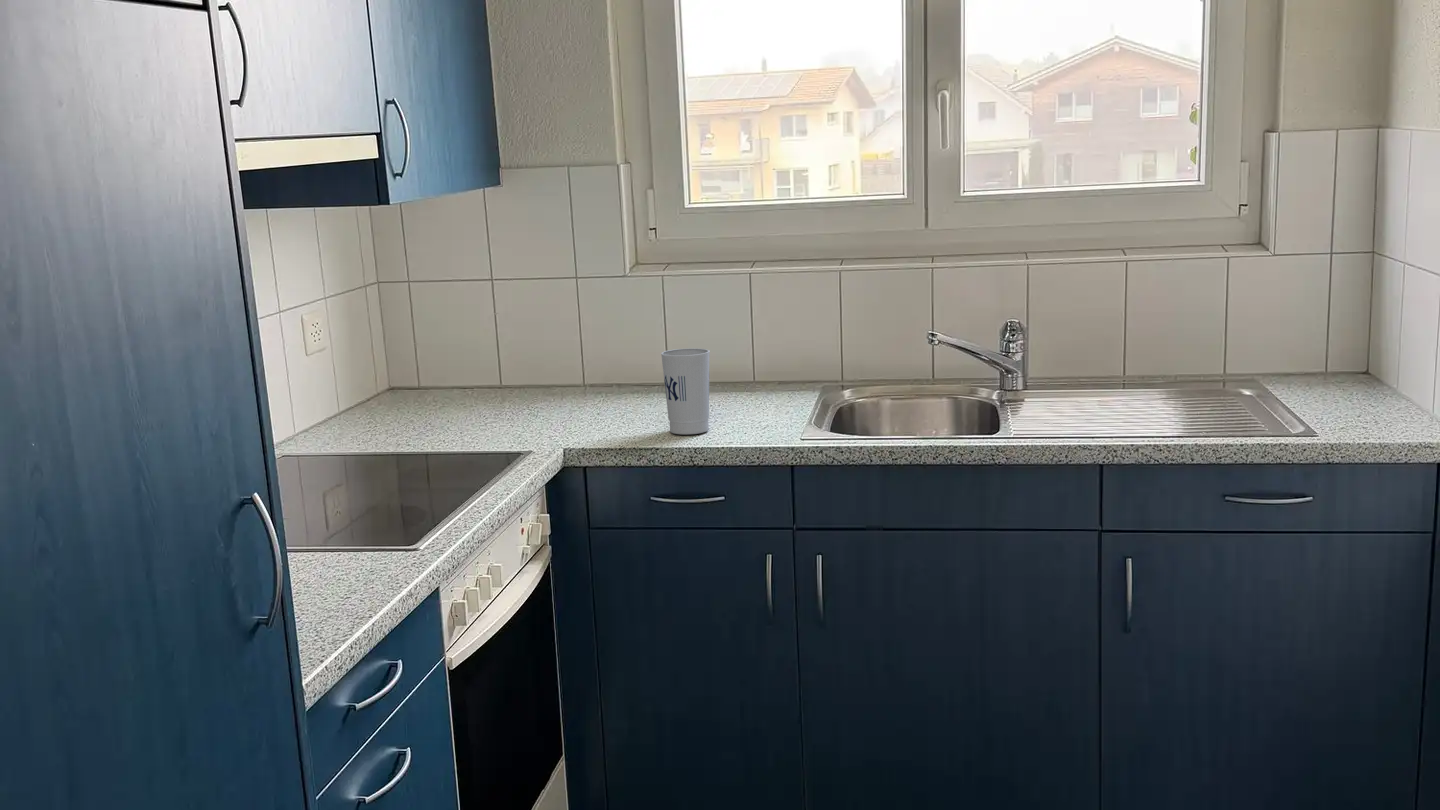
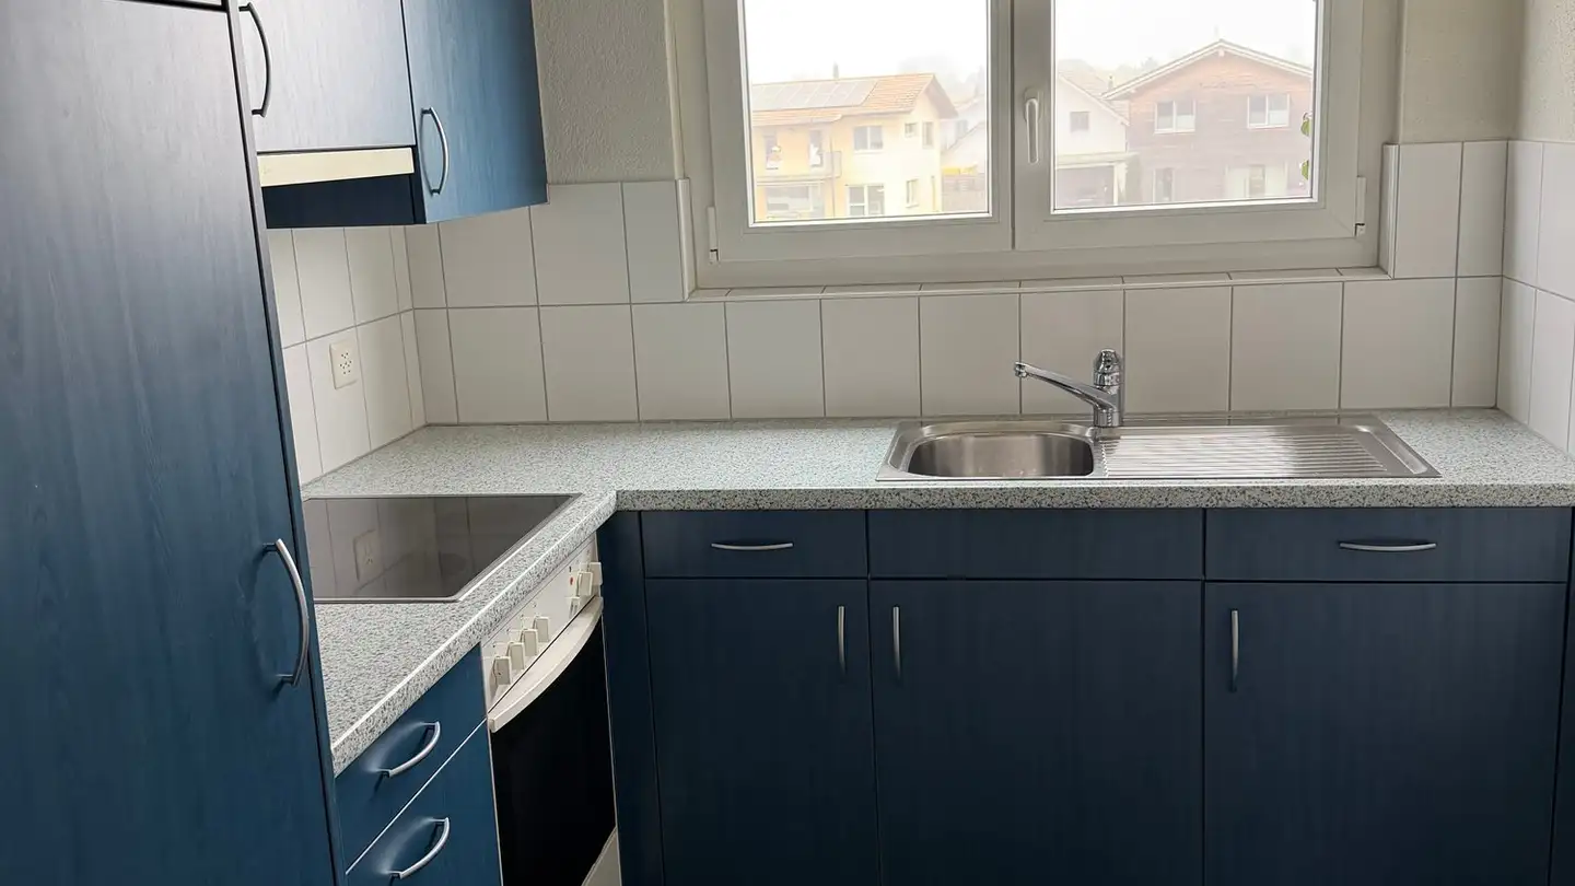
- cup (687, 391)
